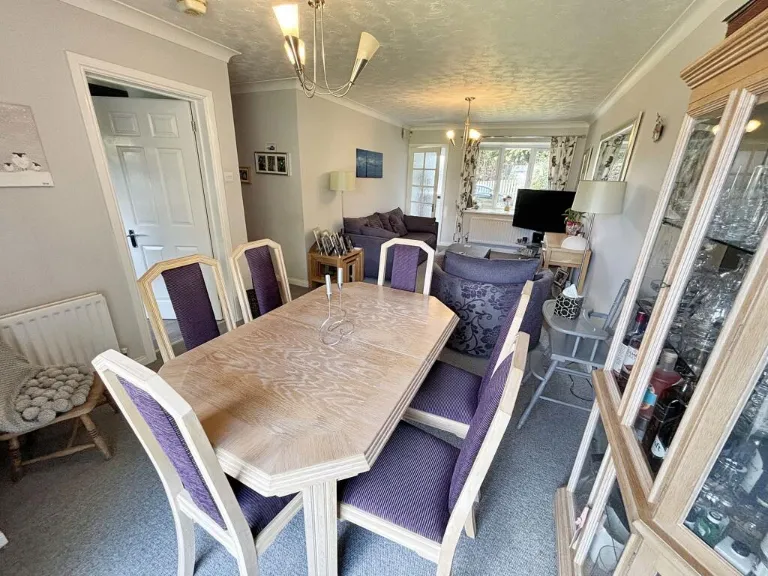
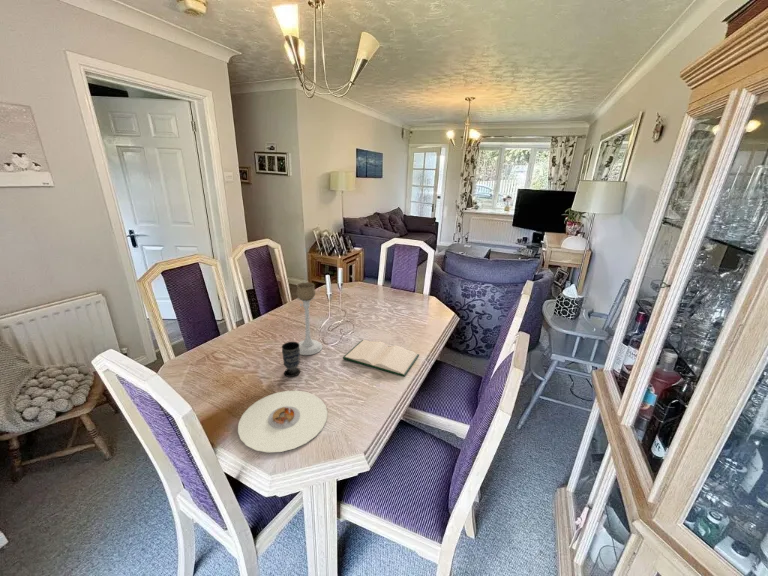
+ candle holder (307, 317)
+ plate (284, 414)
+ hardback book (381, 354)
+ cup (291, 359)
